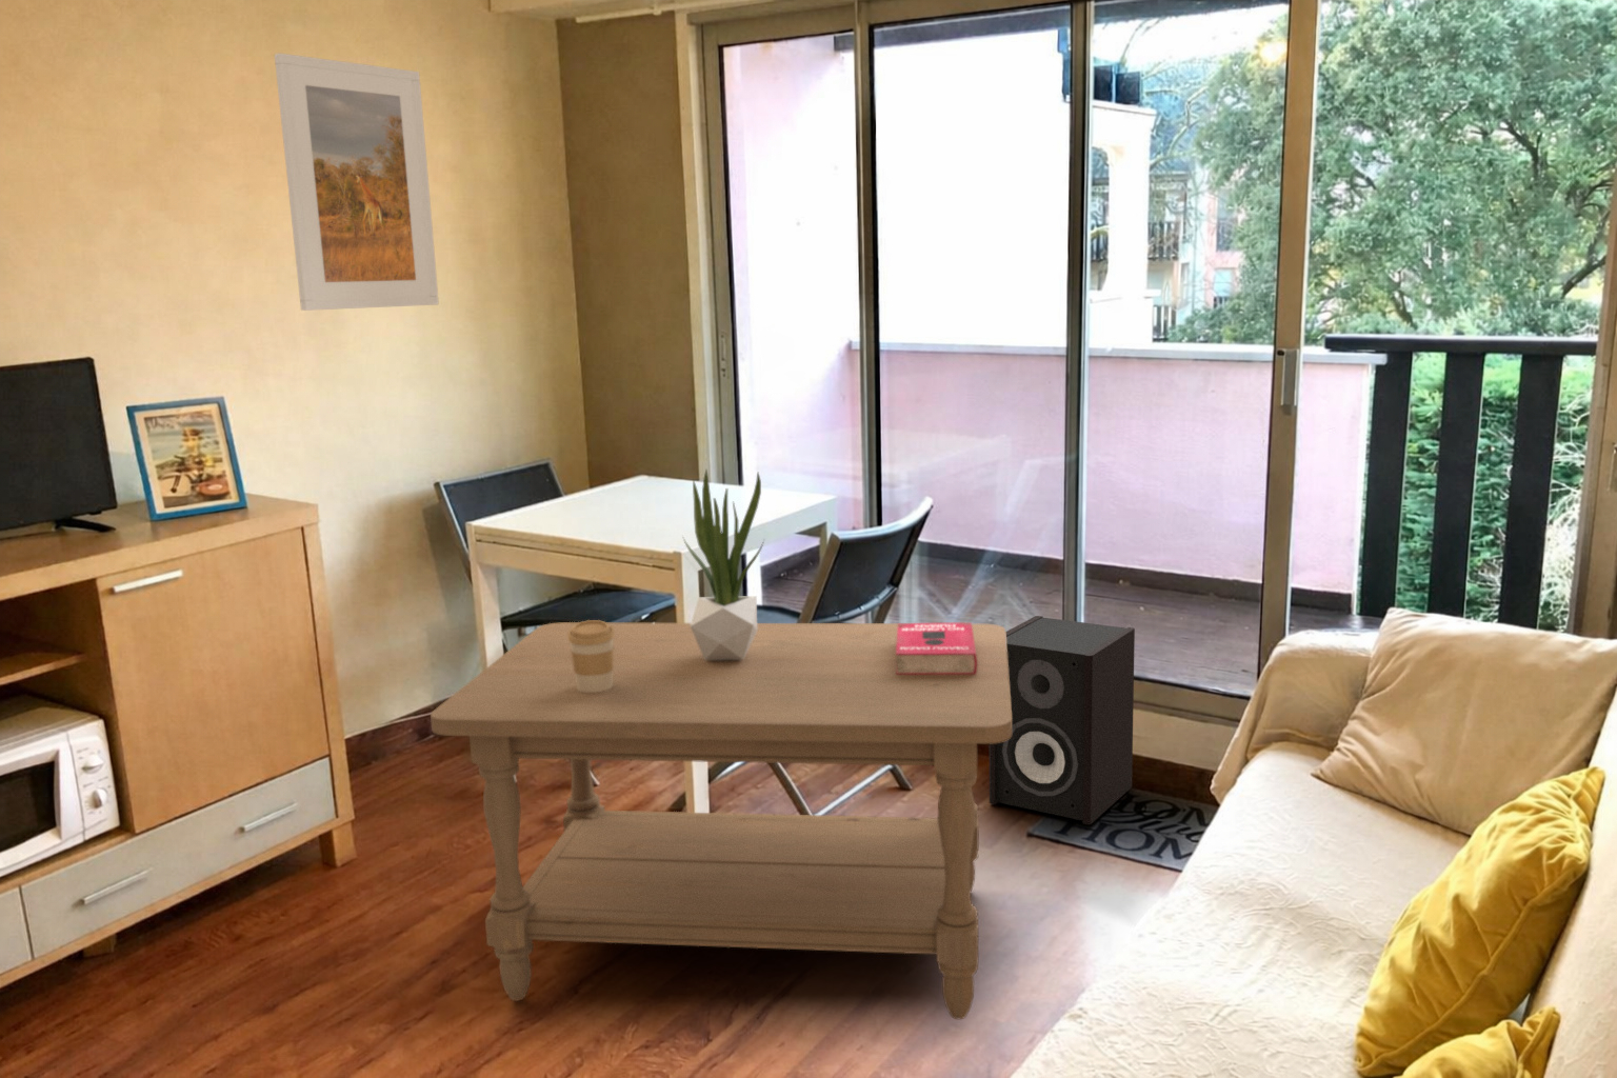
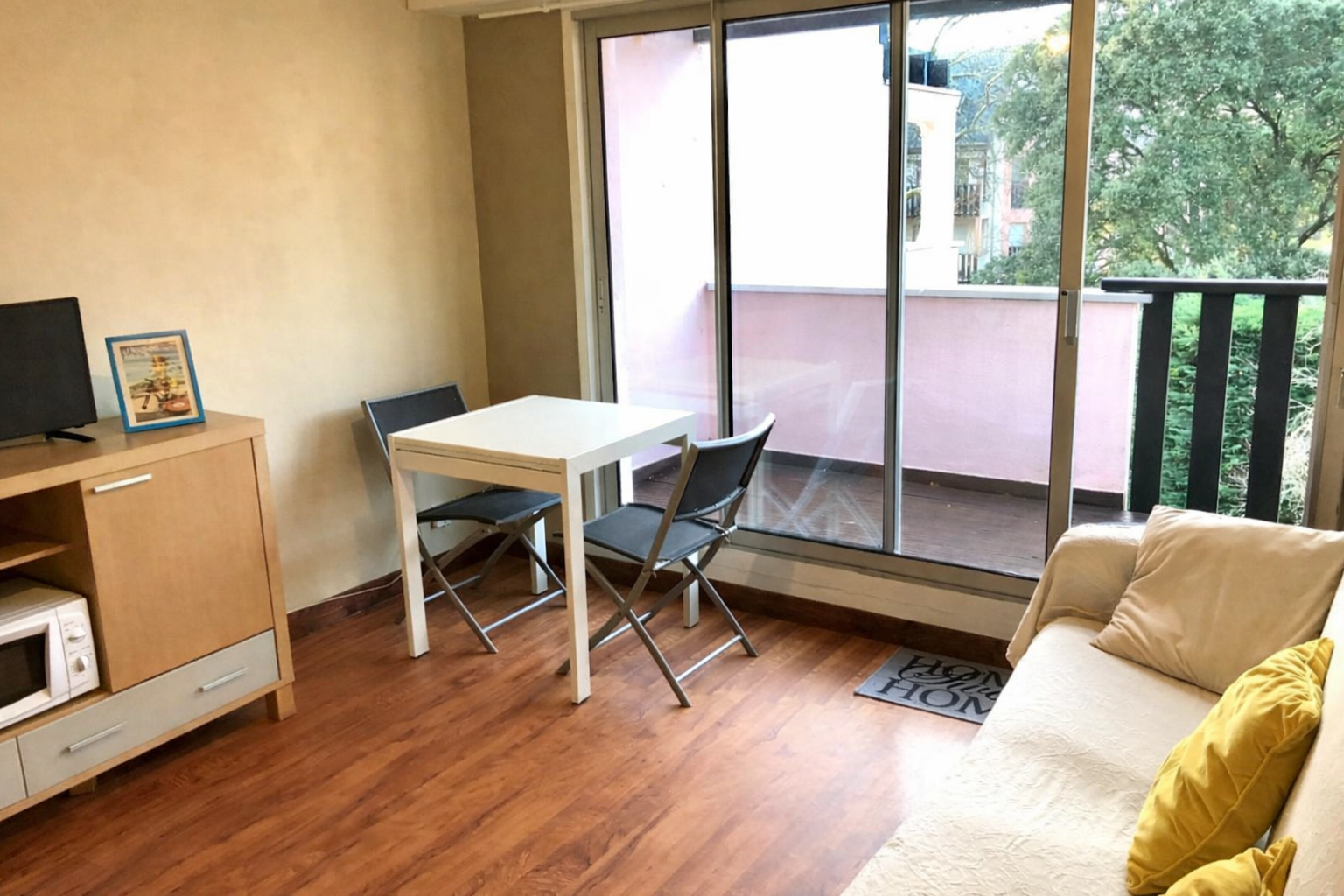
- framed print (361, 188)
- potted plant (721, 564)
- coffee cup (592, 654)
- coffee table (748, 813)
- book (936, 646)
- speaker (1061, 716)
